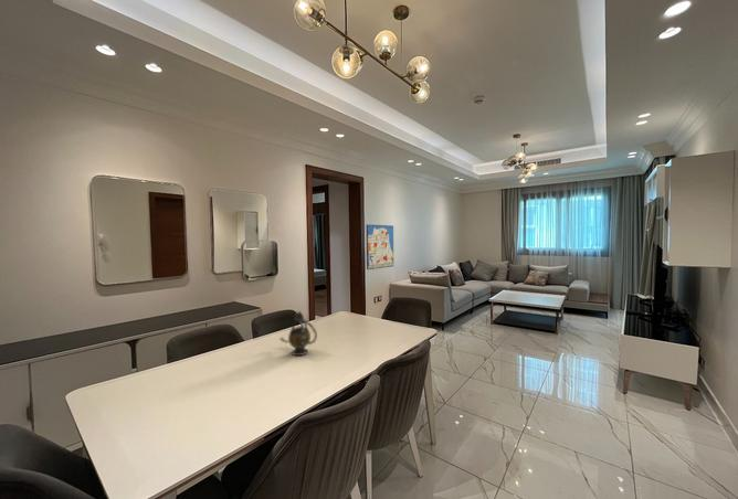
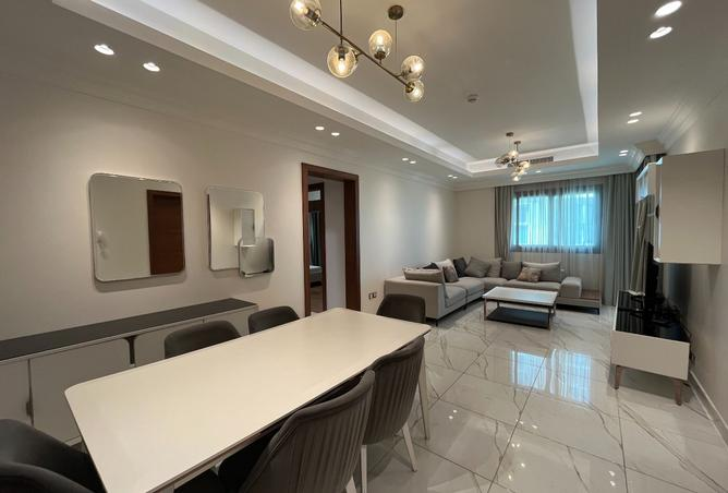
- wall art (380, 246)
- teapot (295, 330)
